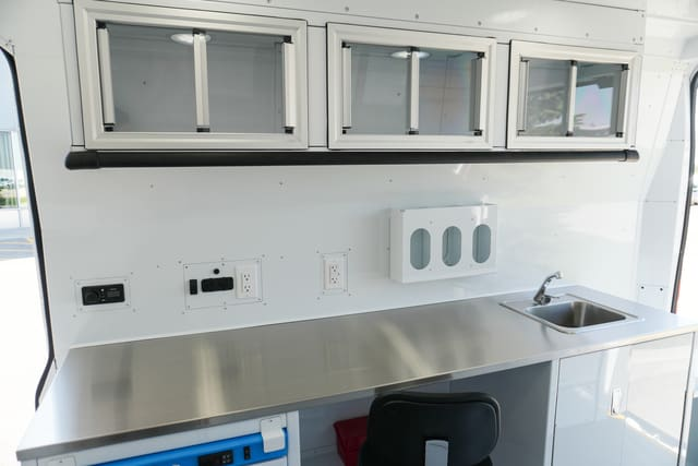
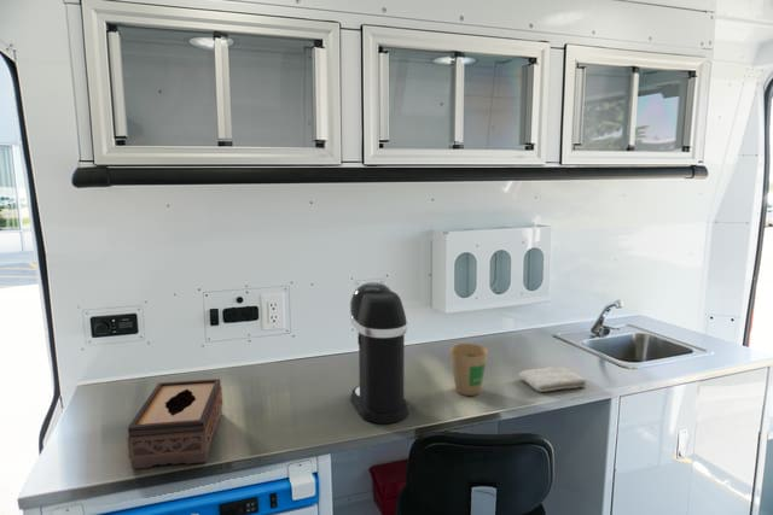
+ tissue box (180, 419)
+ washcloth (552, 378)
+ paper cup (467, 370)
+ coffee maker (378, 346)
